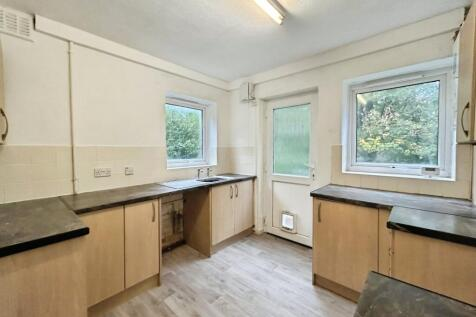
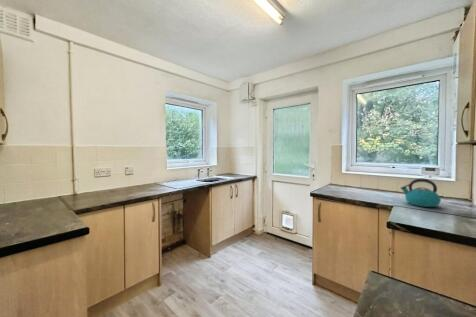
+ kettle (419, 191)
